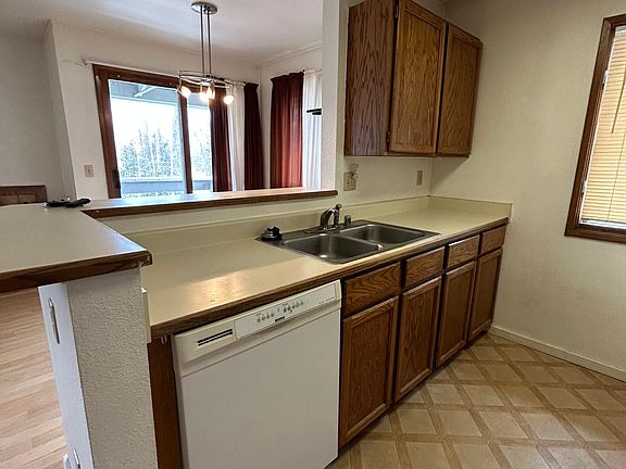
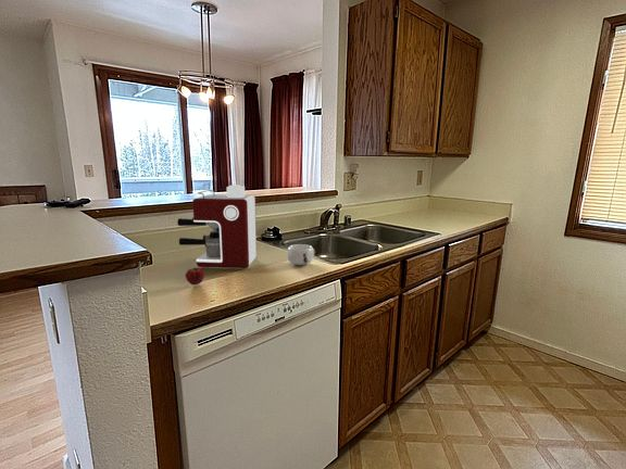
+ mug (302, 254)
+ fruit (195, 277)
+ coffee maker (214, 224)
